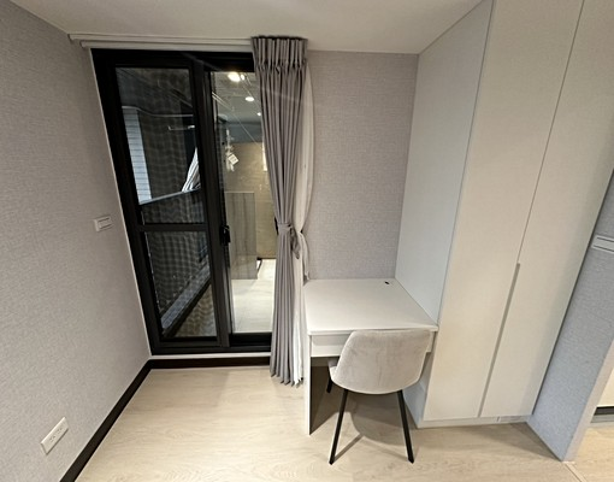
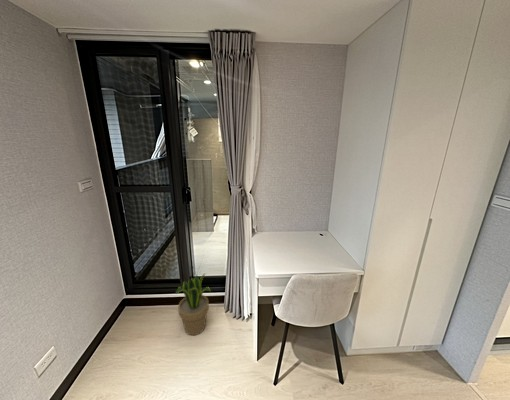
+ potted plant (194, 304)
